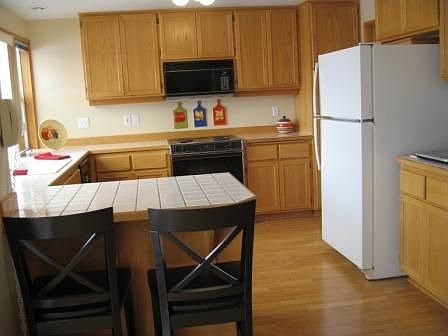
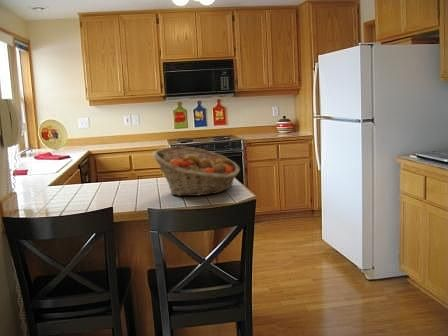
+ fruit basket (197, 168)
